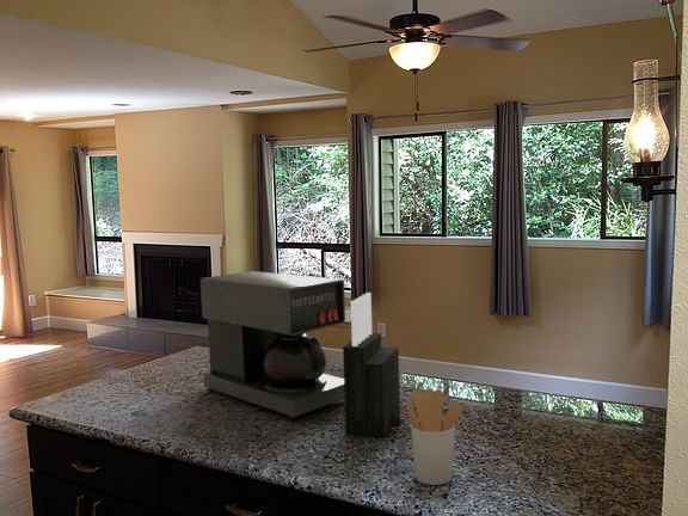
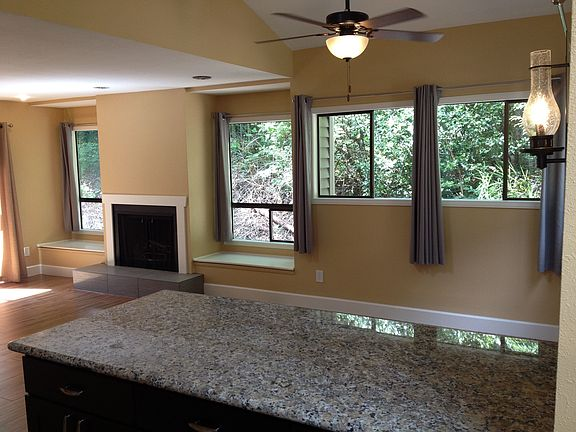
- utensil holder (430, 432)
- coffee maker (272, 337)
- knife block (376, 361)
